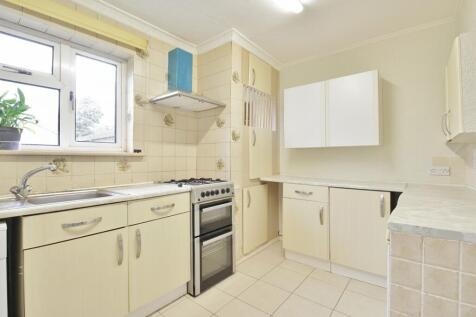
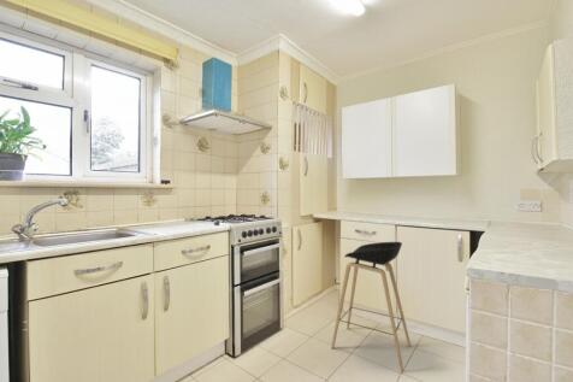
+ stool (384, 289)
